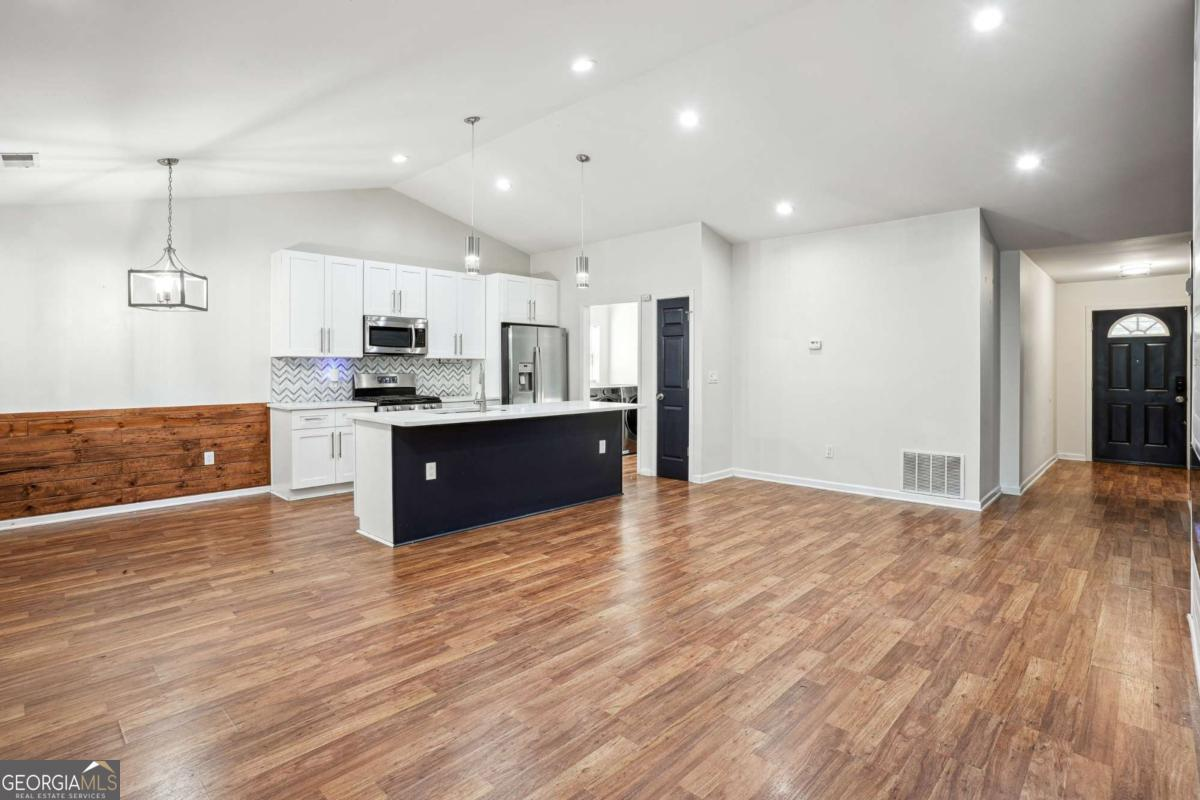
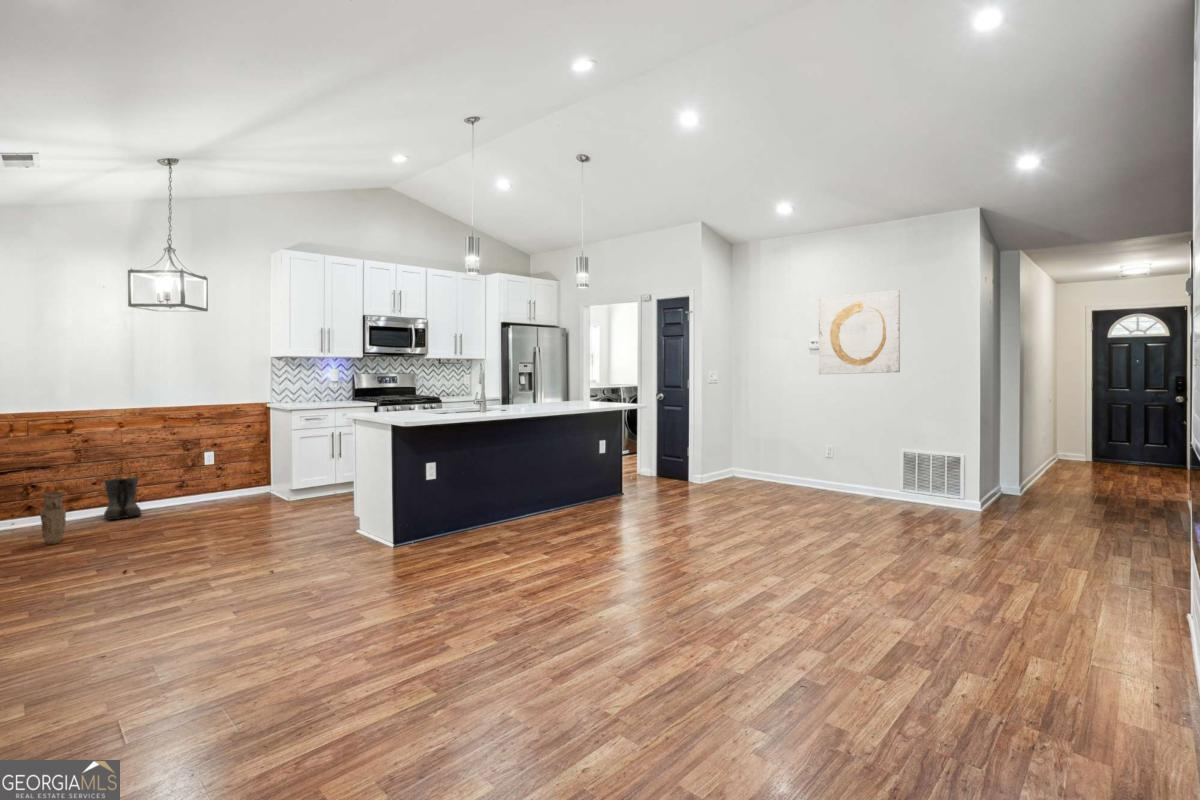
+ vase (53, 517)
+ boots (121, 496)
+ wall art (857, 334)
